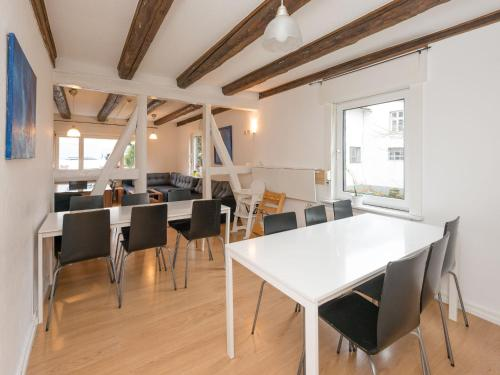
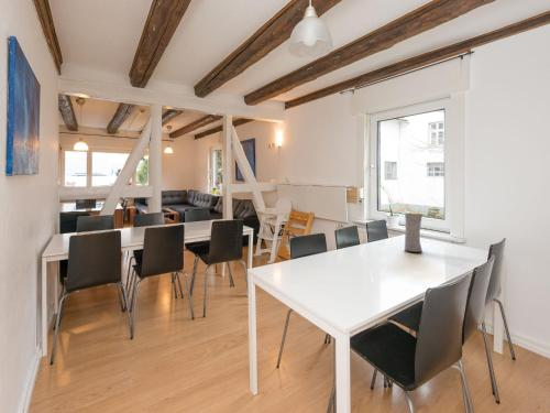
+ vase (413, 232)
